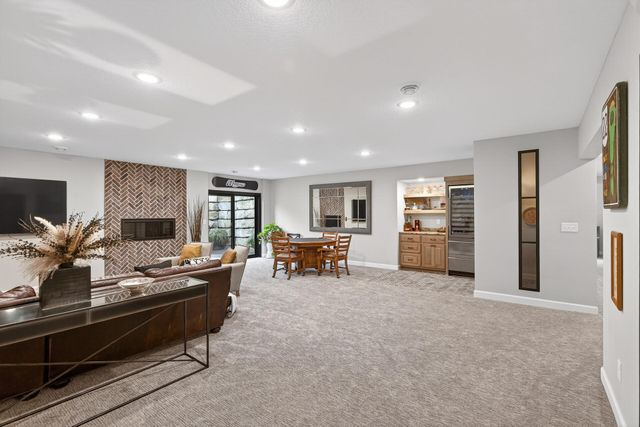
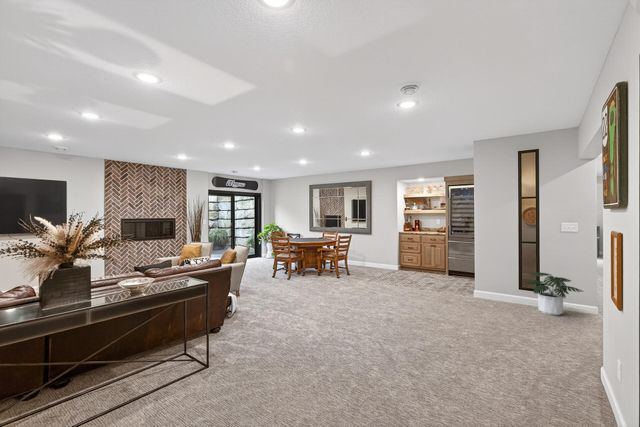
+ potted plant (551, 294)
